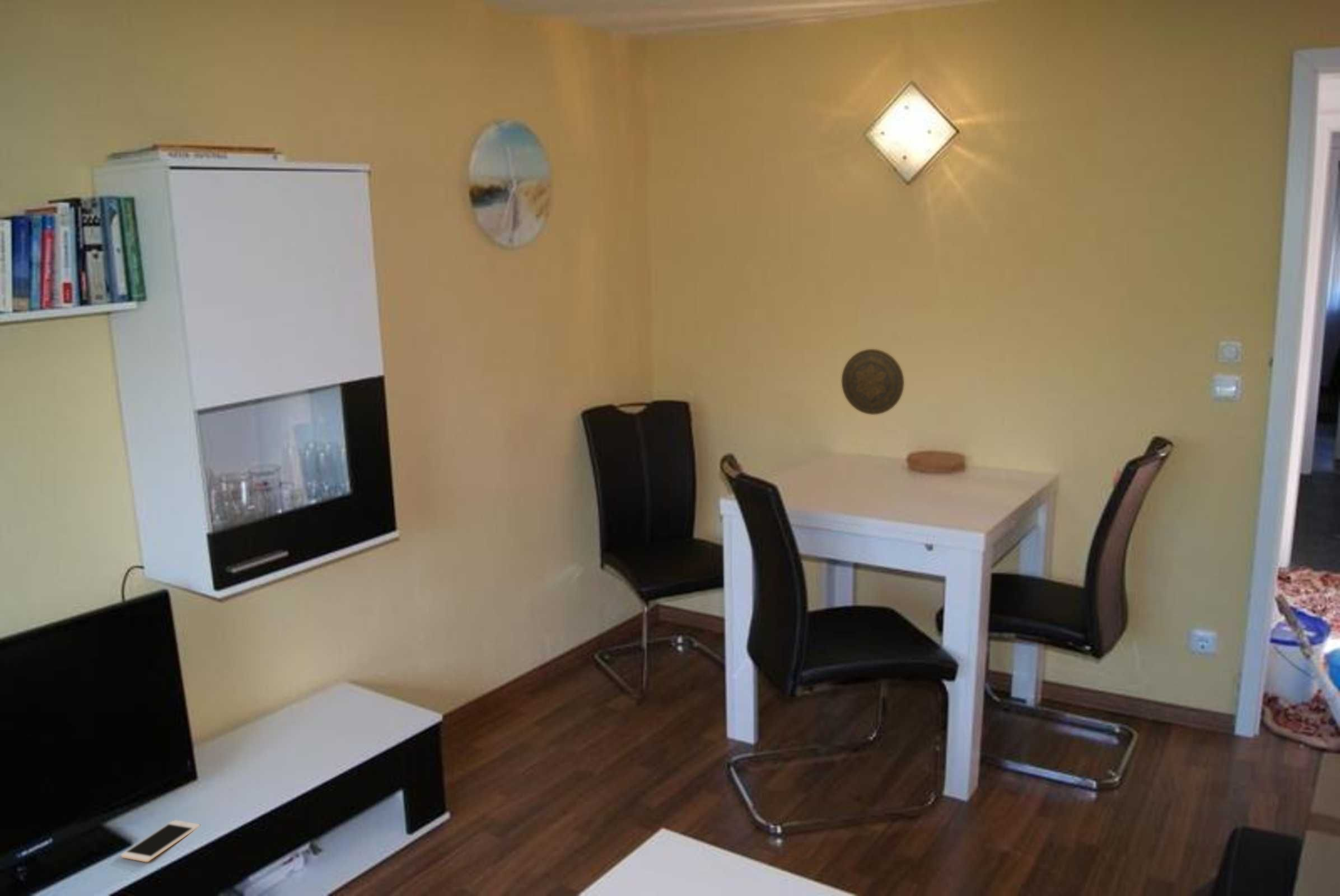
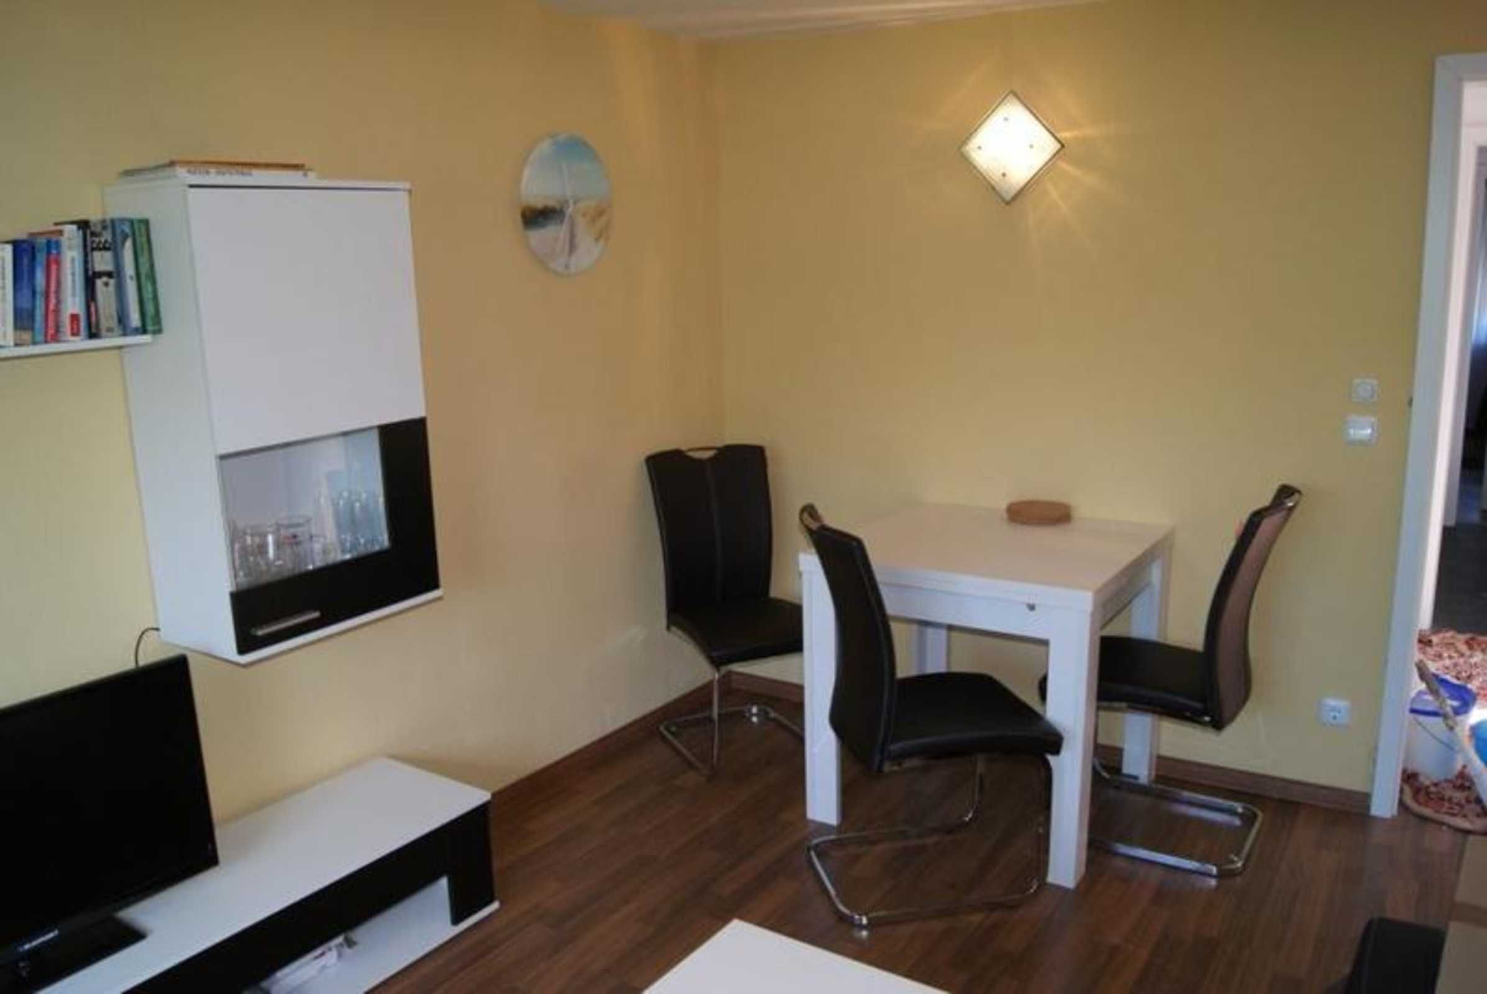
- decorative plate (871, 382)
- cell phone (161, 840)
